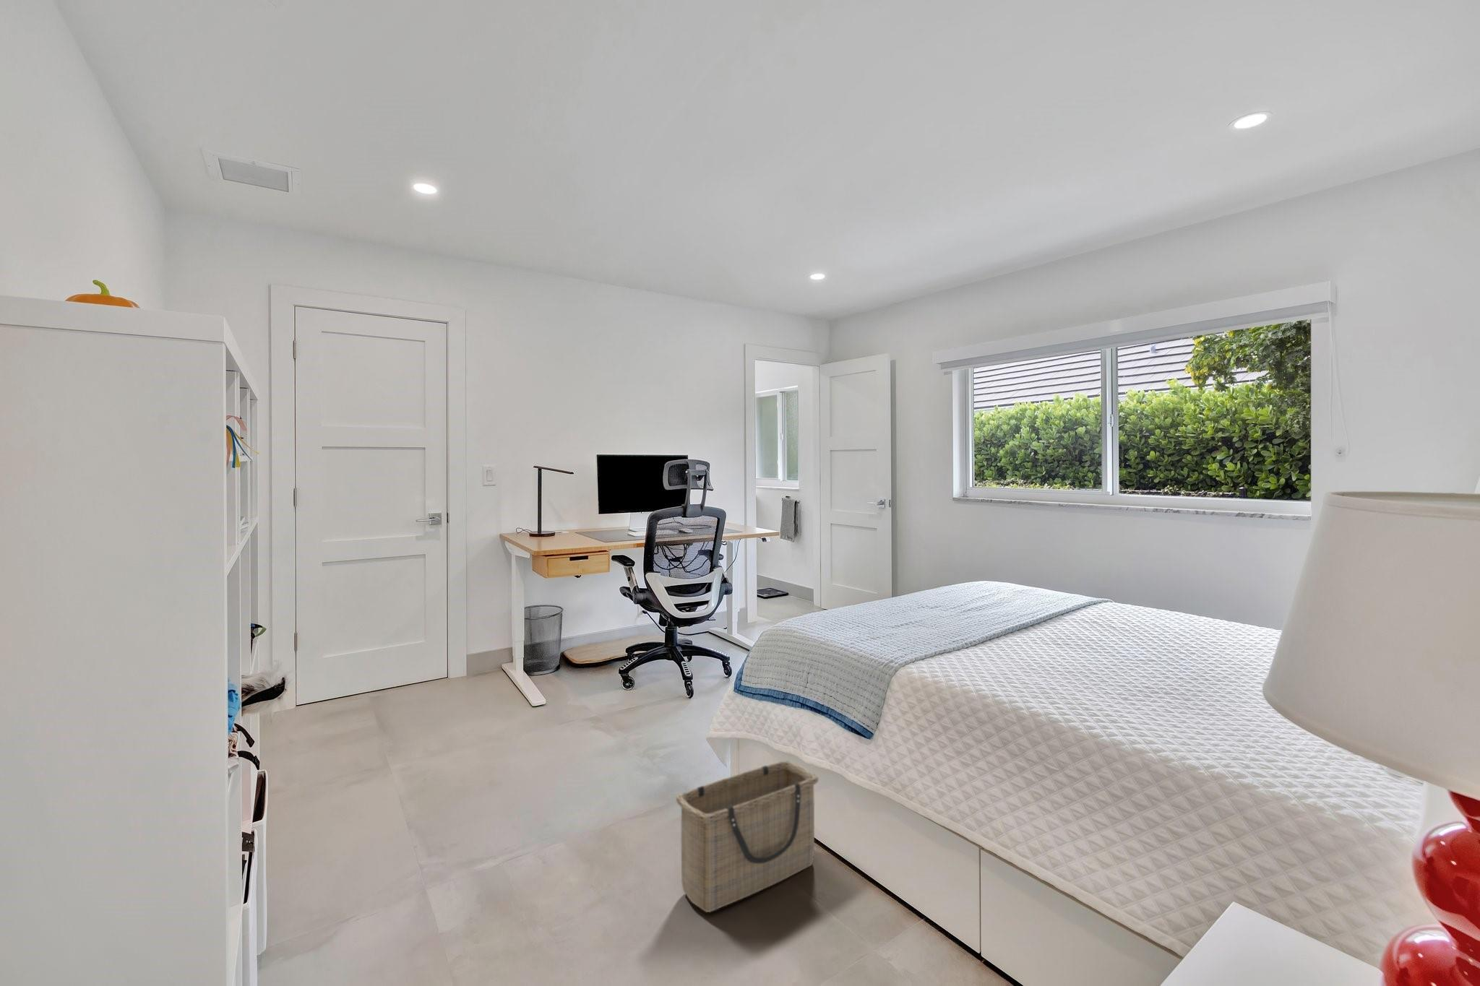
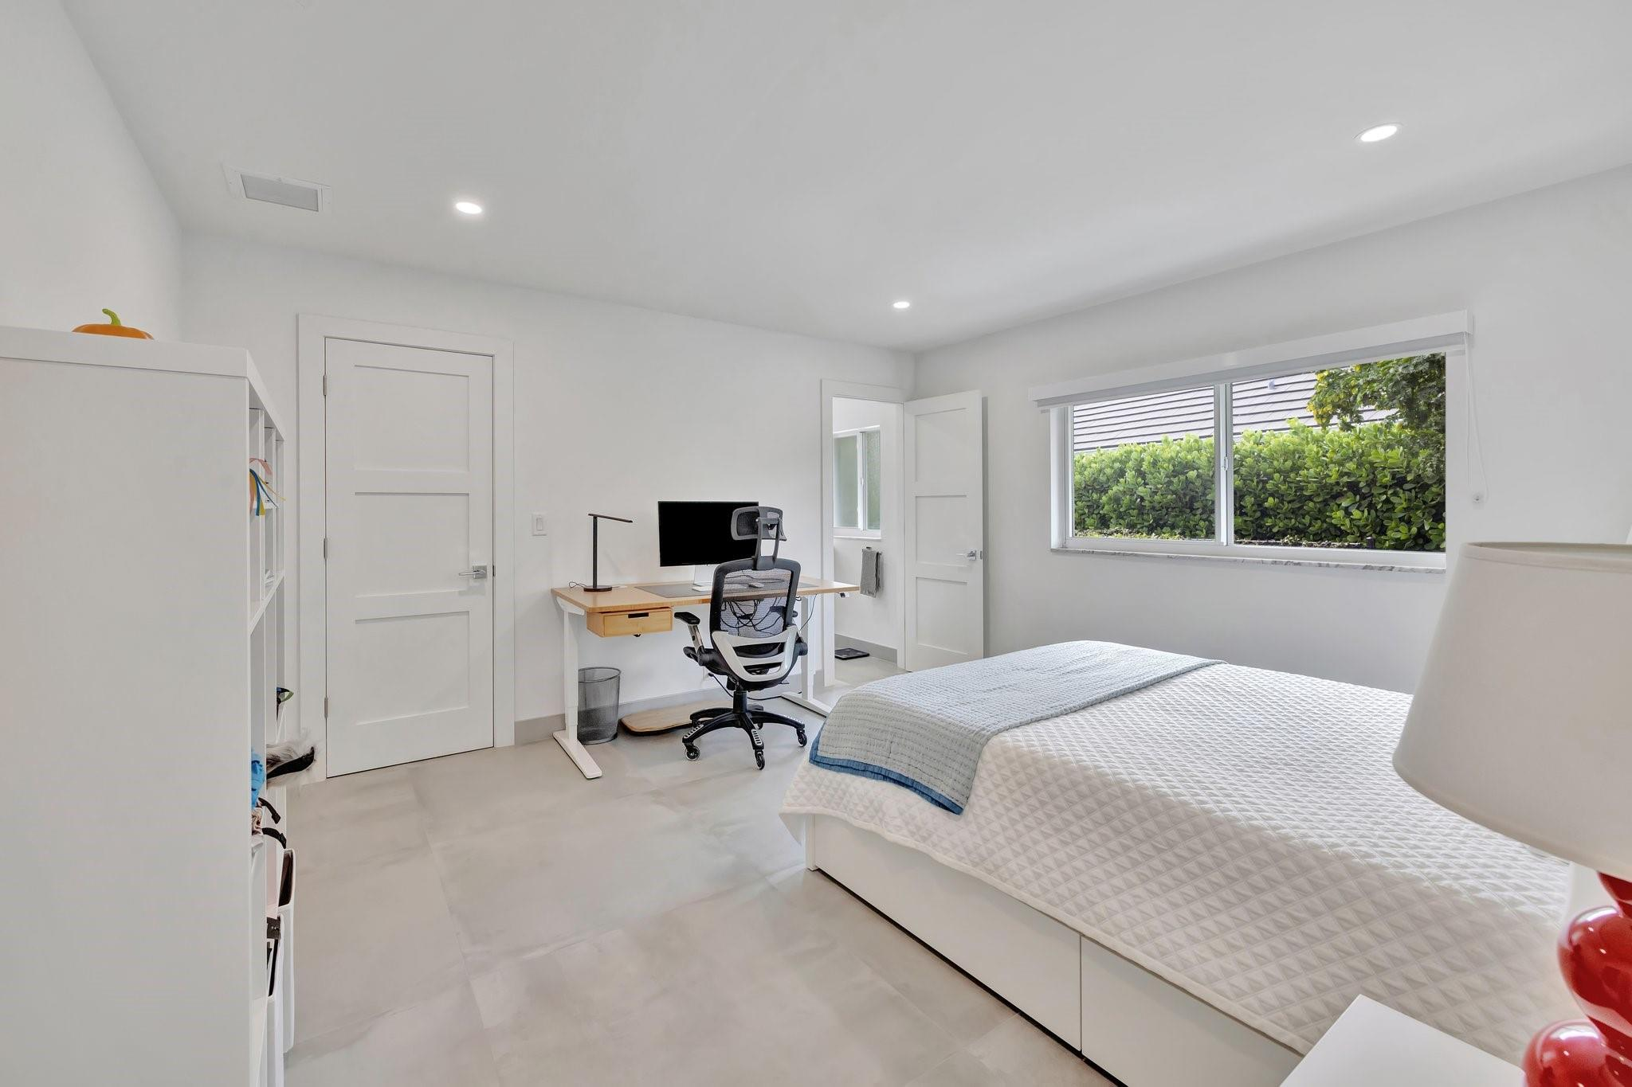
- basket (749, 831)
